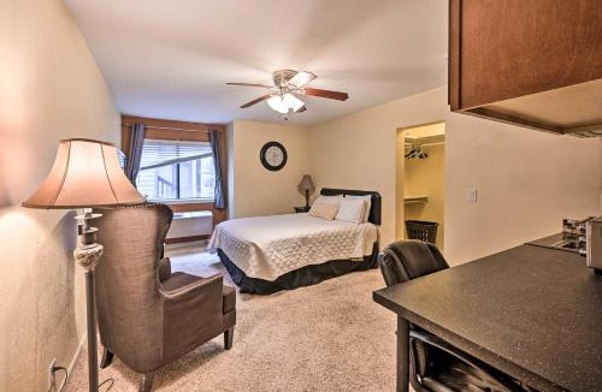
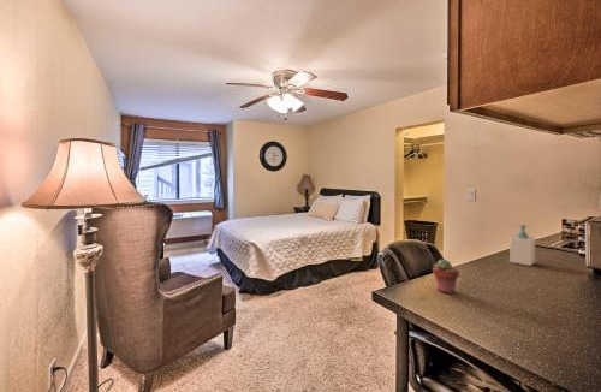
+ soap bottle (522, 243)
+ potted succulent (445, 274)
